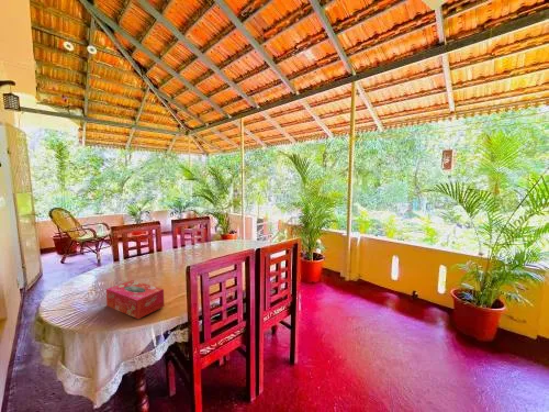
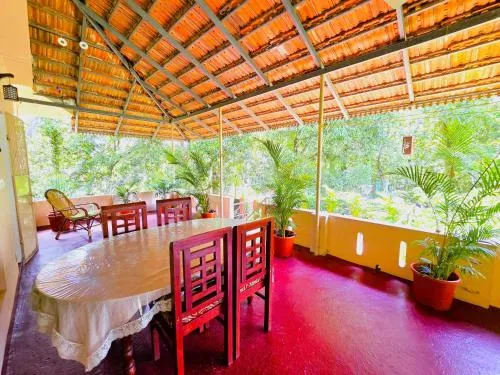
- tissue box (135, 298)
